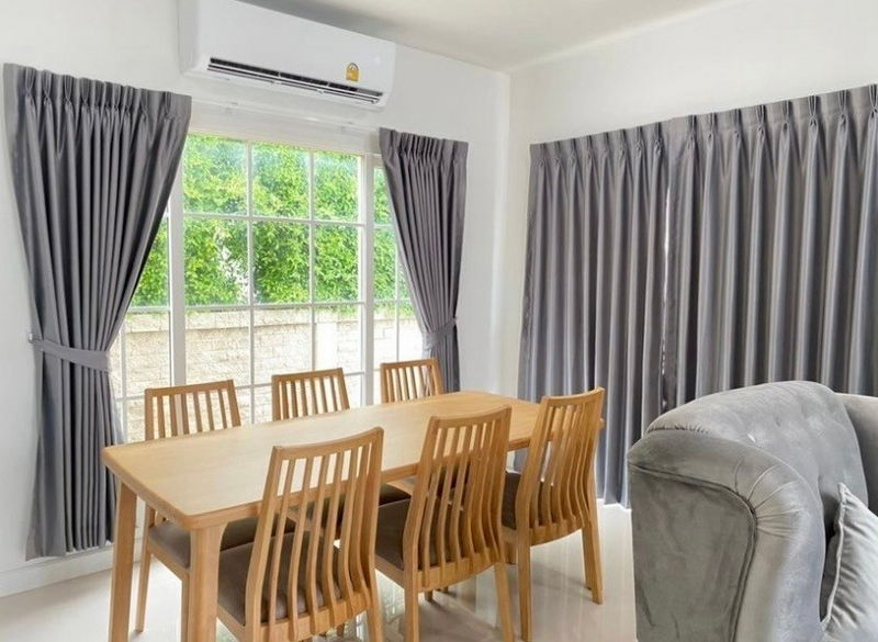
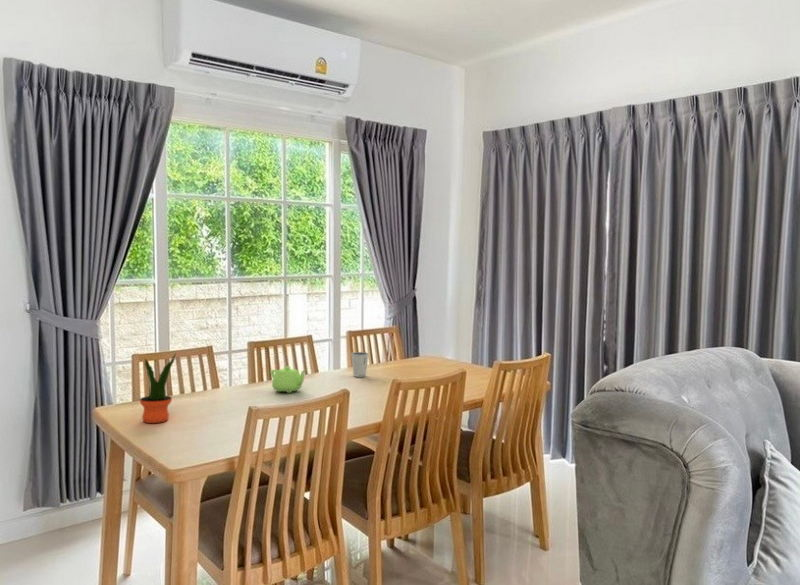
+ dixie cup (359, 364)
+ potted plant (161, 385)
+ teapot (288, 378)
